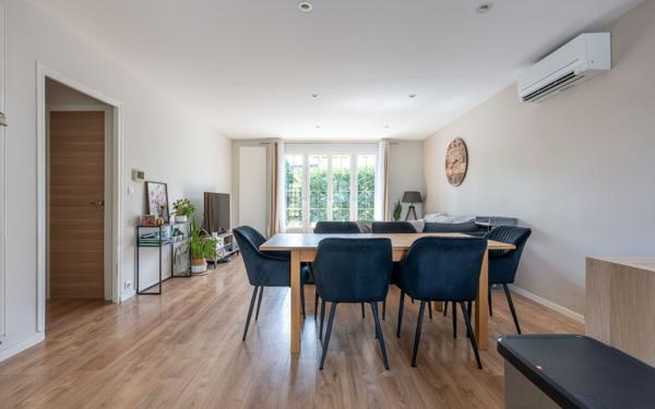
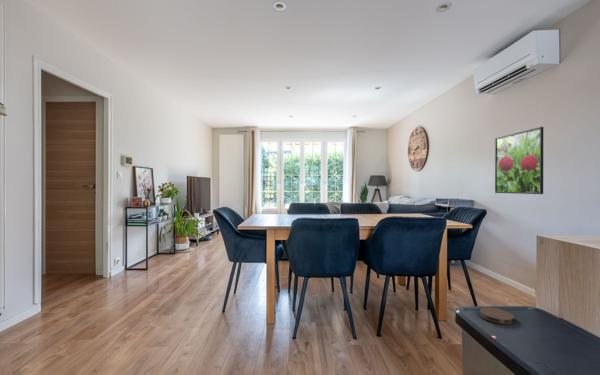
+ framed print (516, 163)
+ coaster (496, 315)
